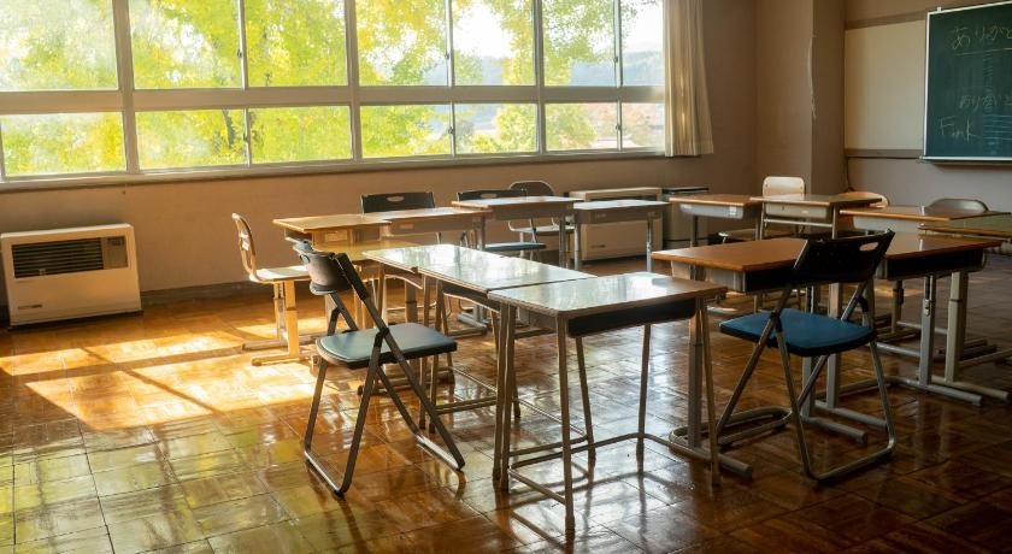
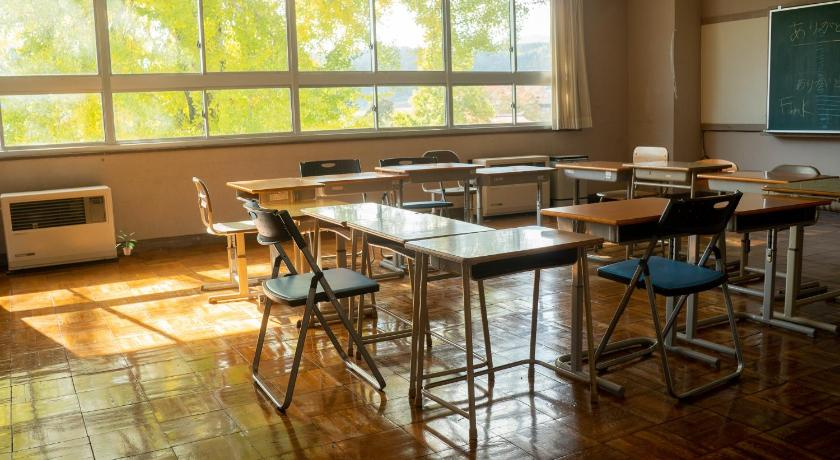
+ potted plant (125, 240)
